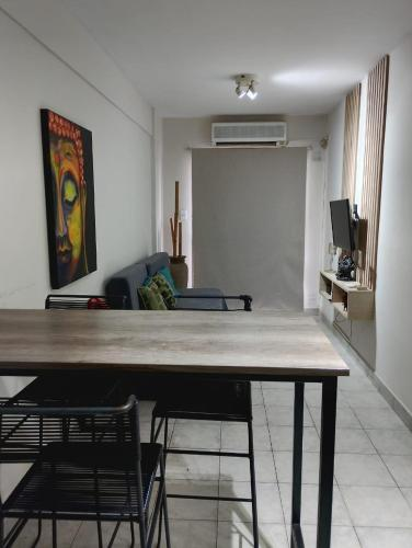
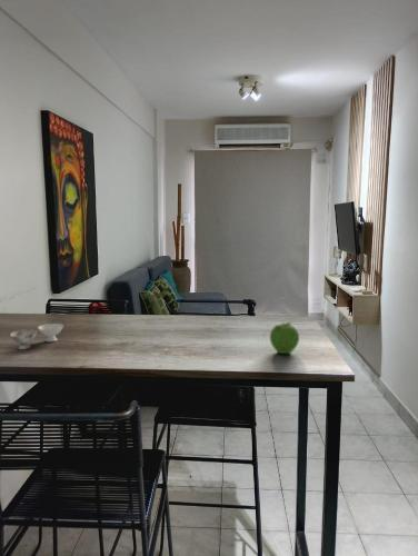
+ fruit (283, 337)
+ bowl (34, 335)
